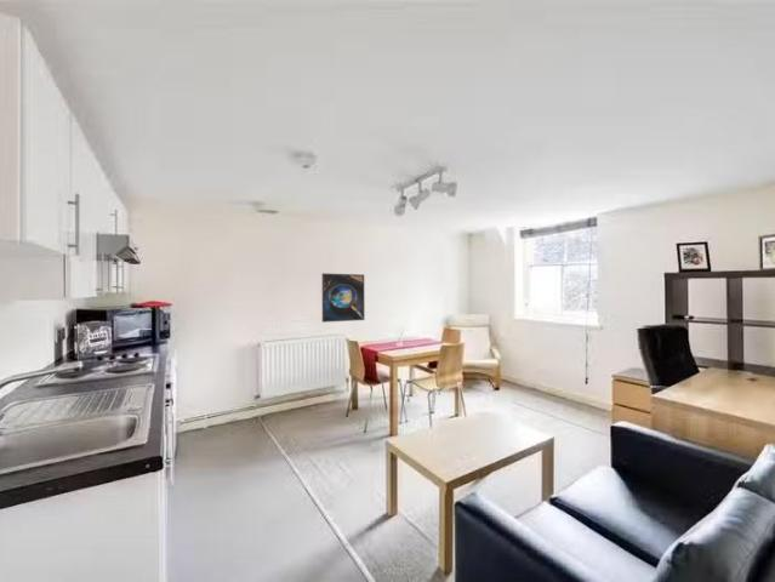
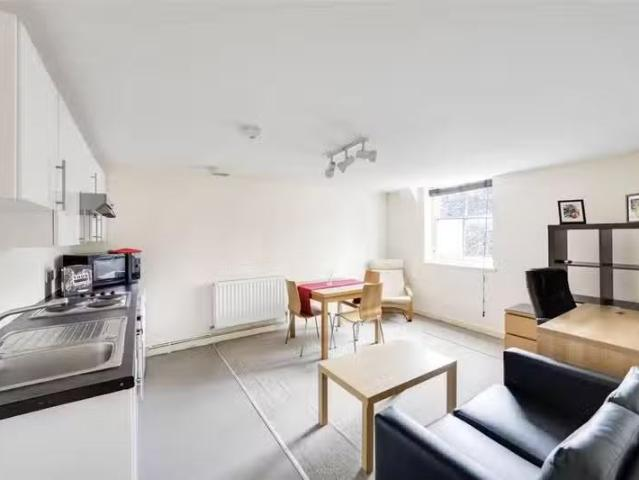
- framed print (343, 297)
